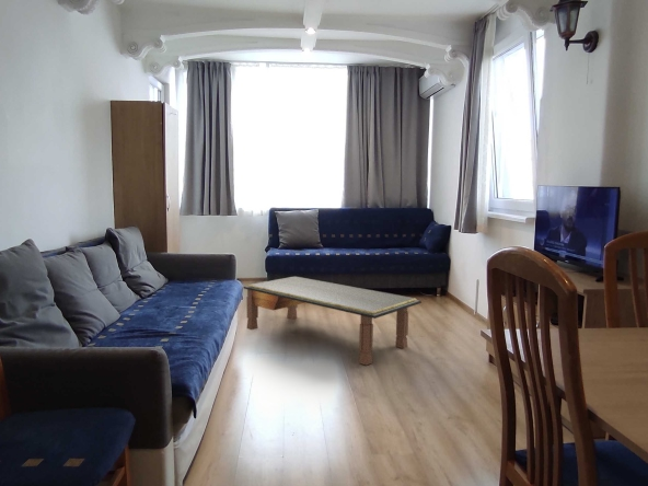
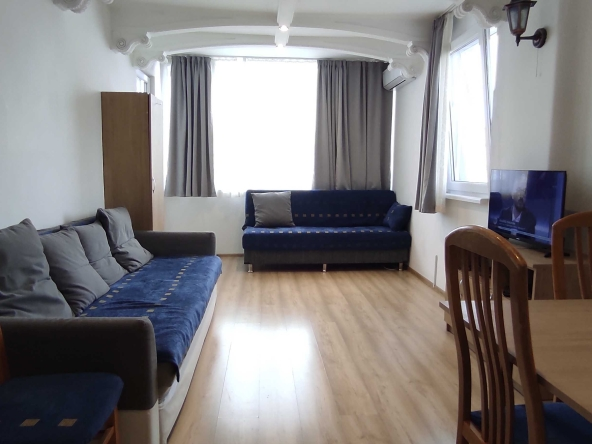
- coffee table (329, 308)
